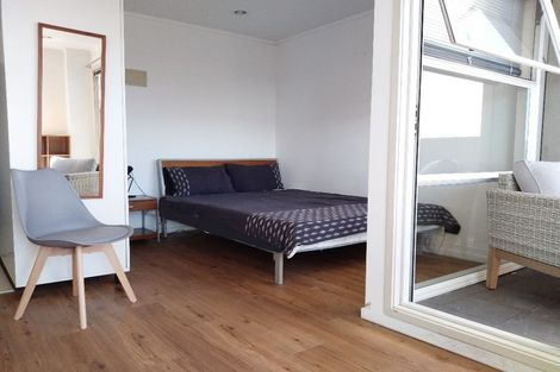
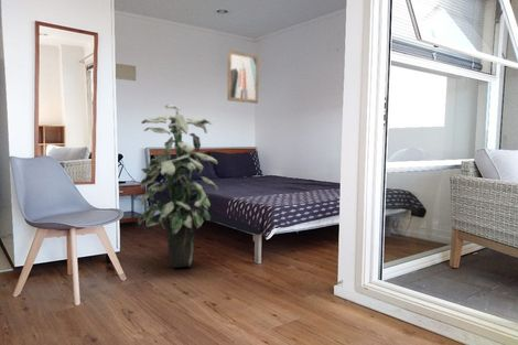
+ wall art (242, 77)
+ indoor plant (176, 185)
